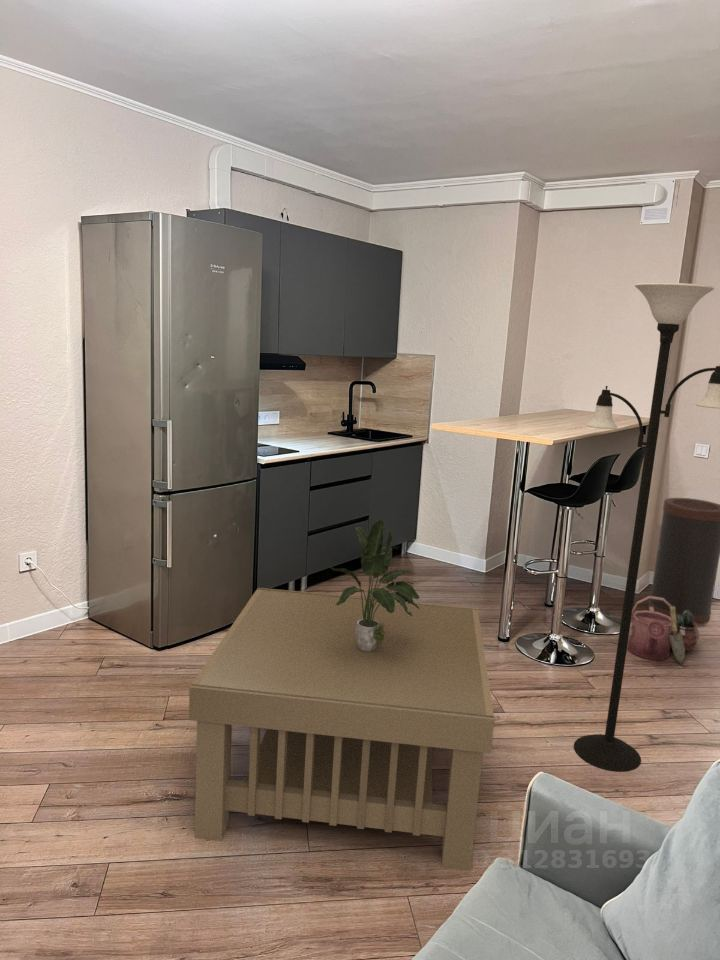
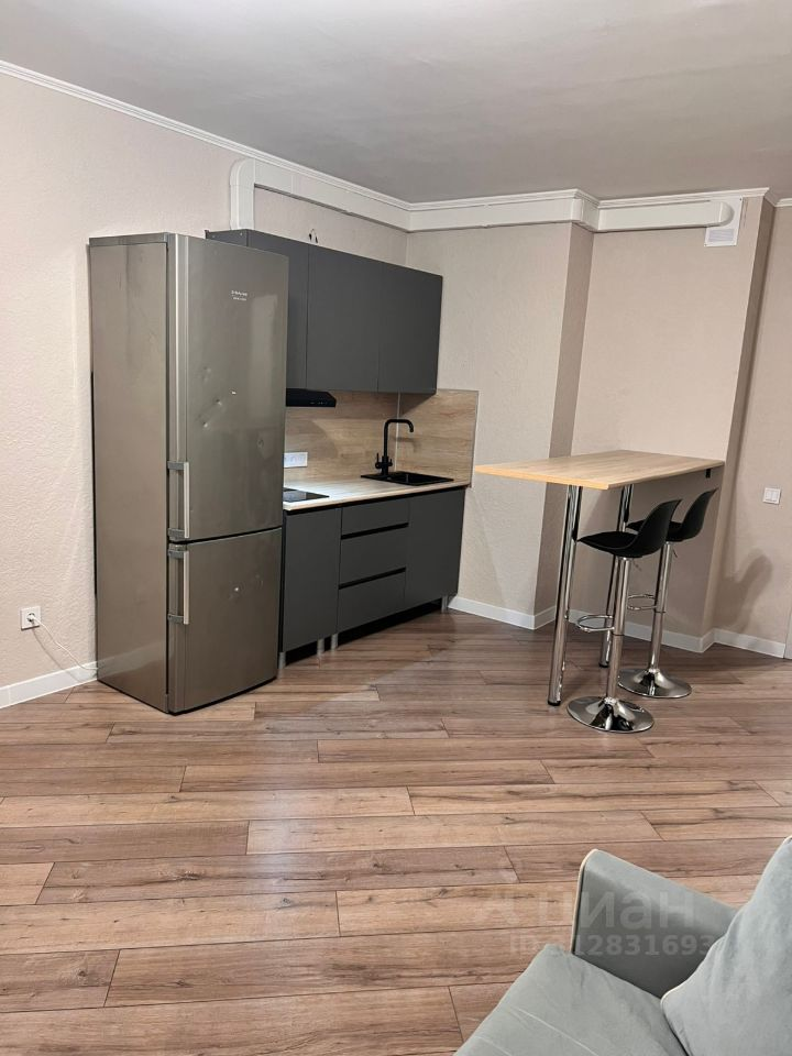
- floor lamp (638, 534)
- watering can (667, 627)
- potted plant (373, 588)
- trash can (686, 561)
- coffee table (350, 709)
